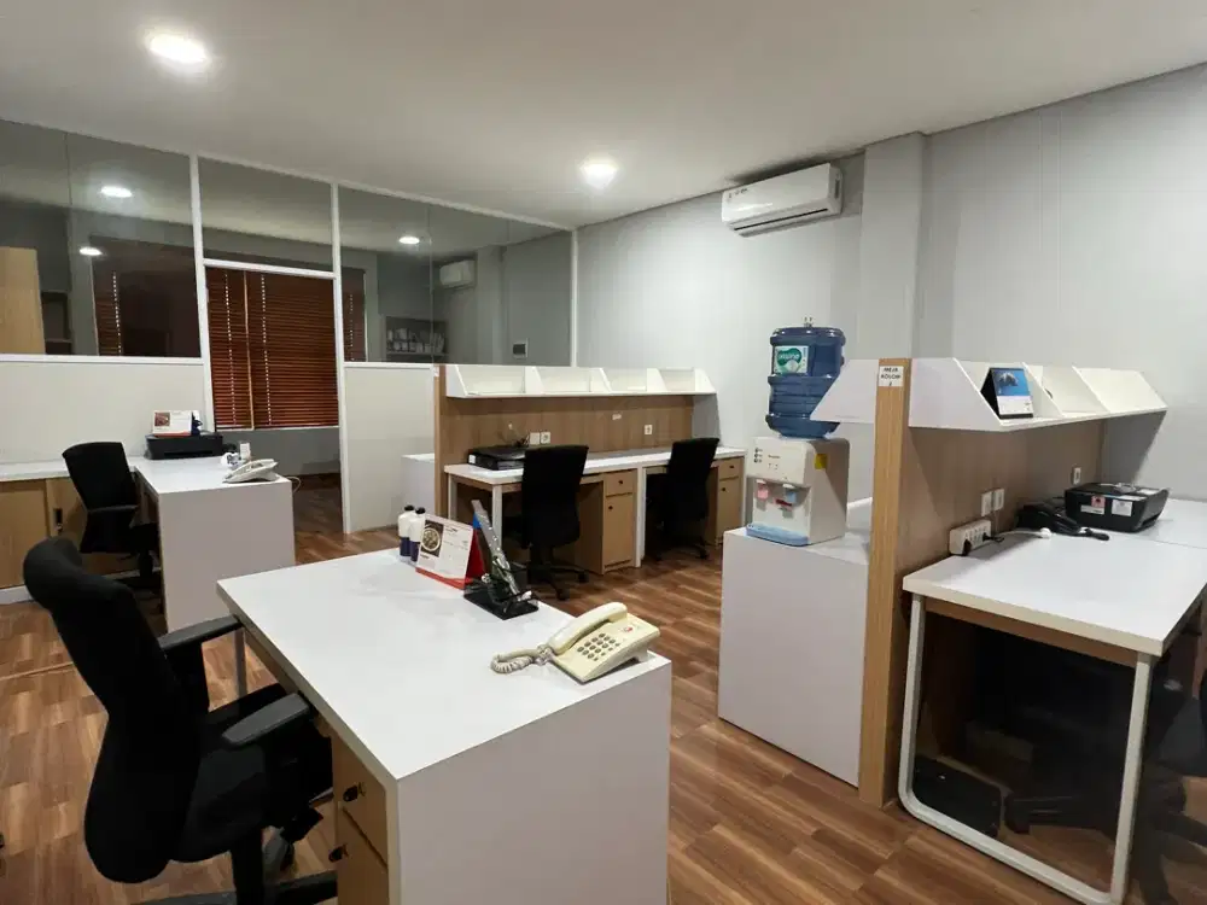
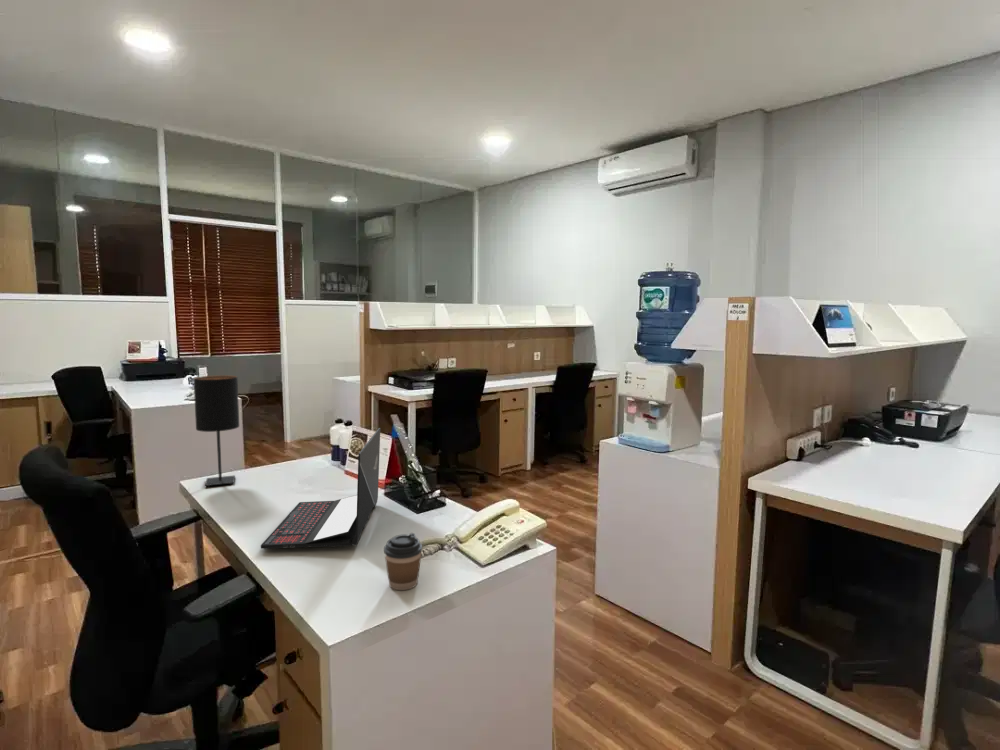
+ table lamp (218, 430)
+ laptop (326, 501)
+ coffee cup (403, 559)
